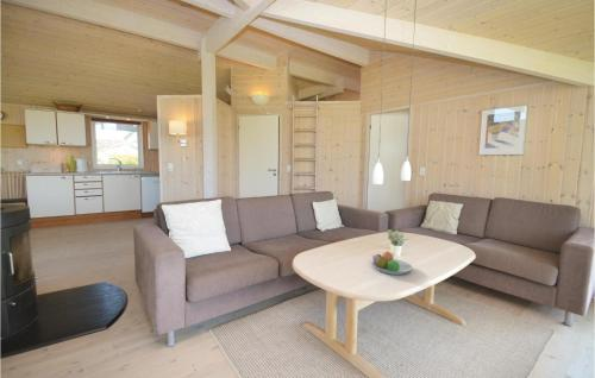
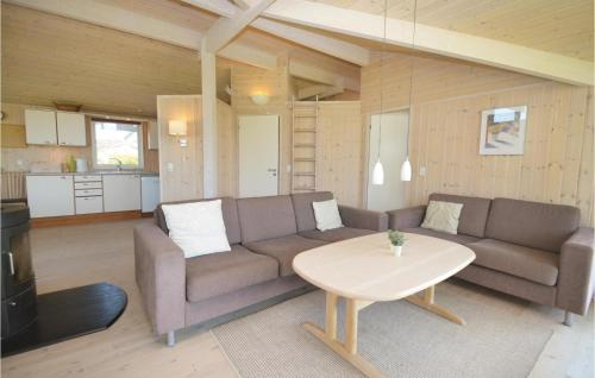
- fruit bowl (390, 262)
